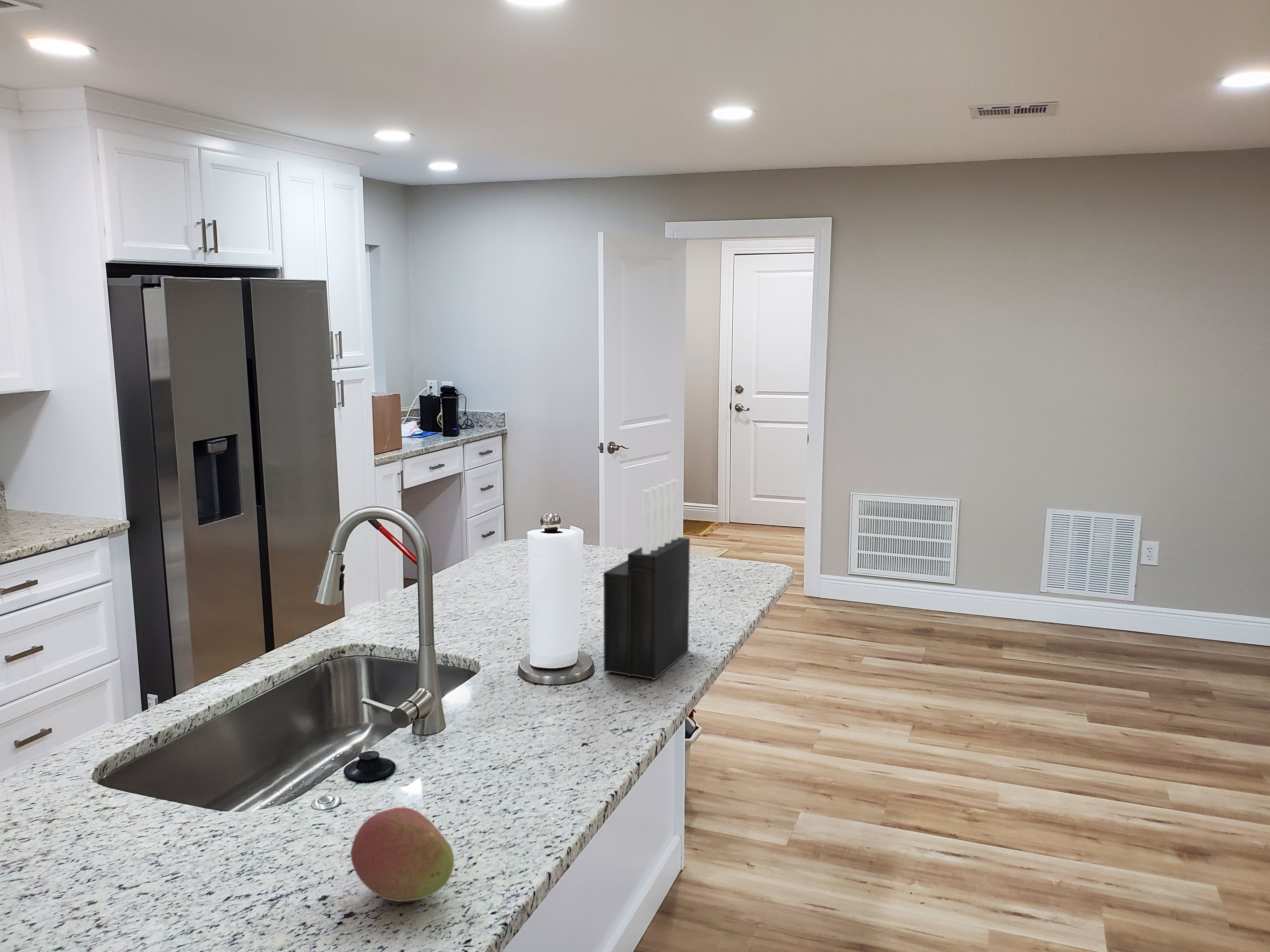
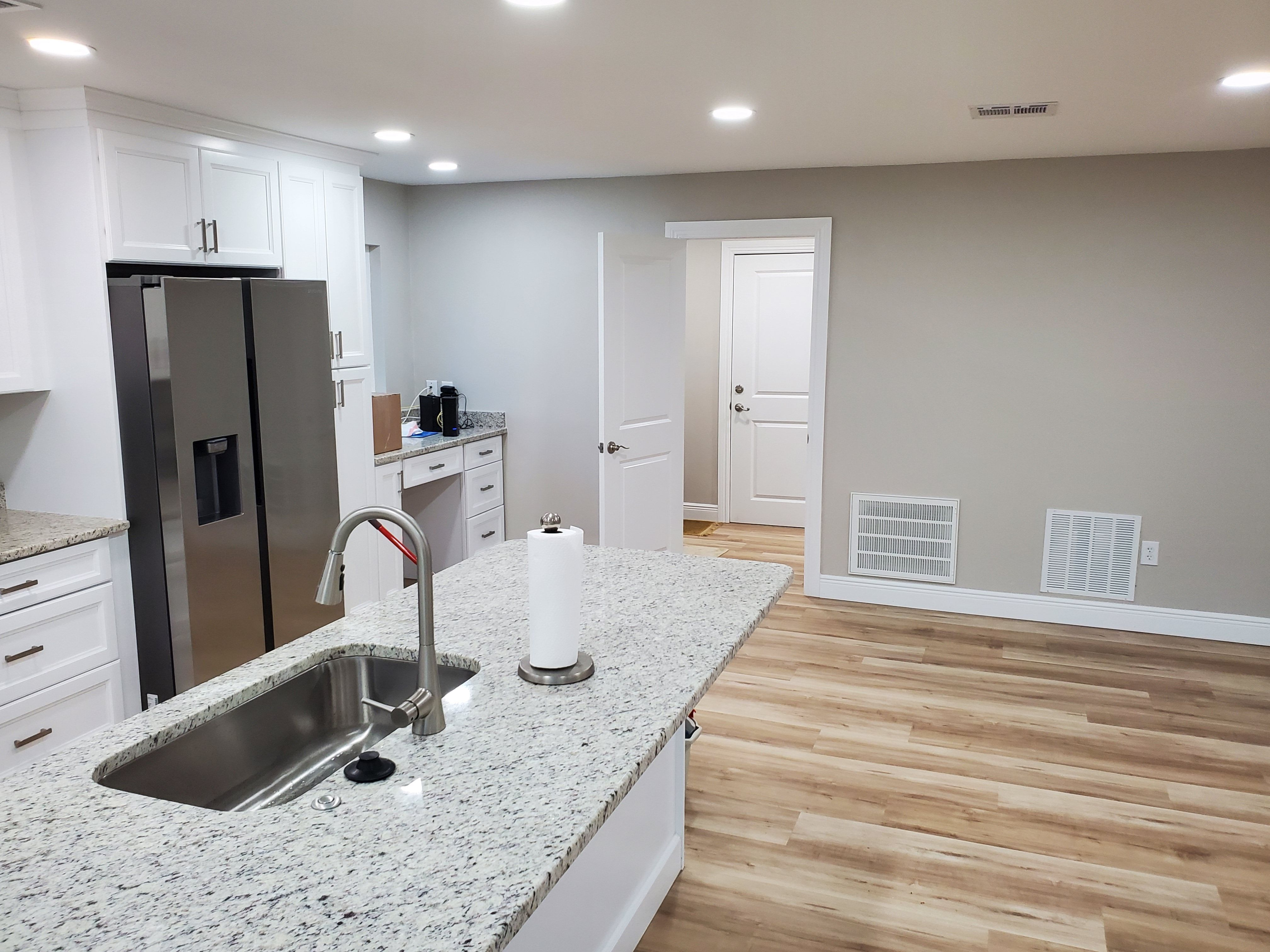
- fruit (401, 854)
- knife block (642, 573)
